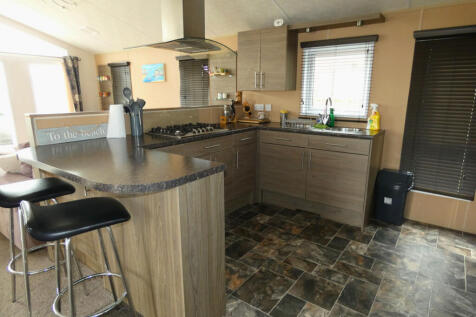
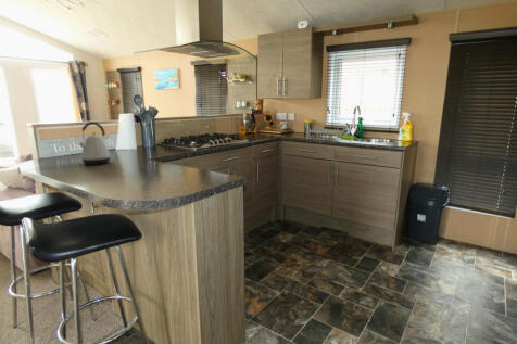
+ kettle (93, 142)
